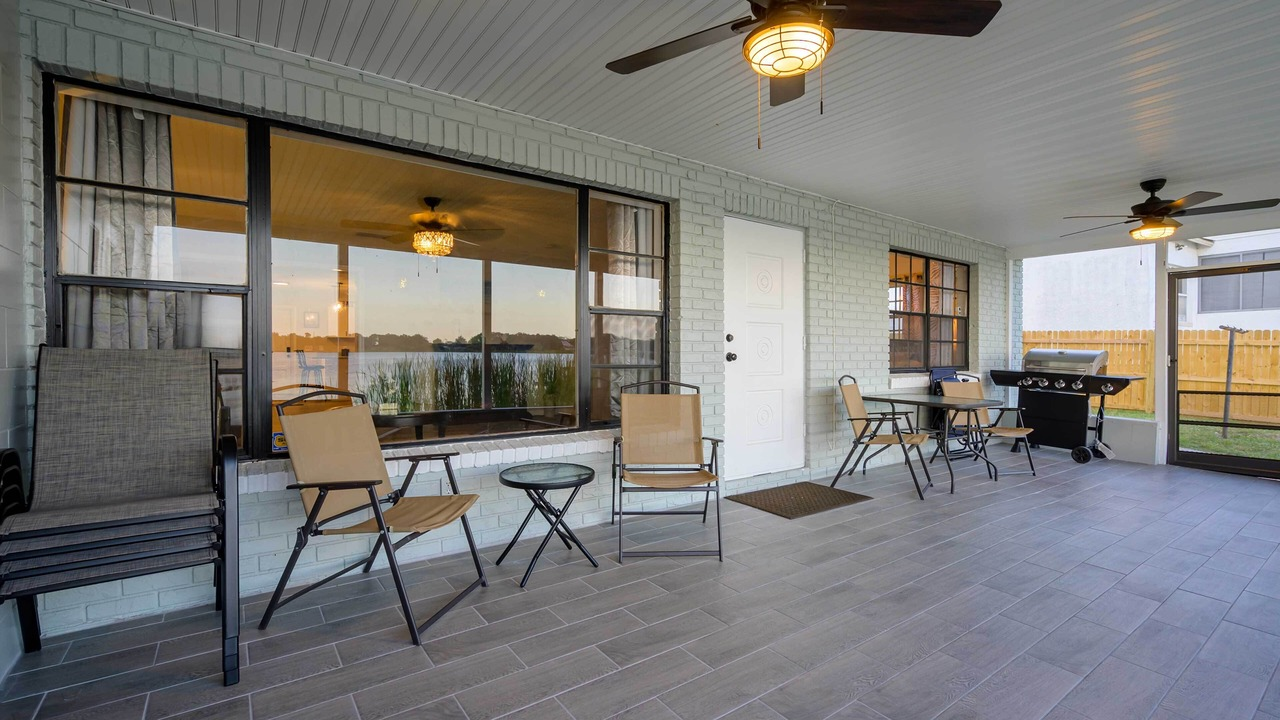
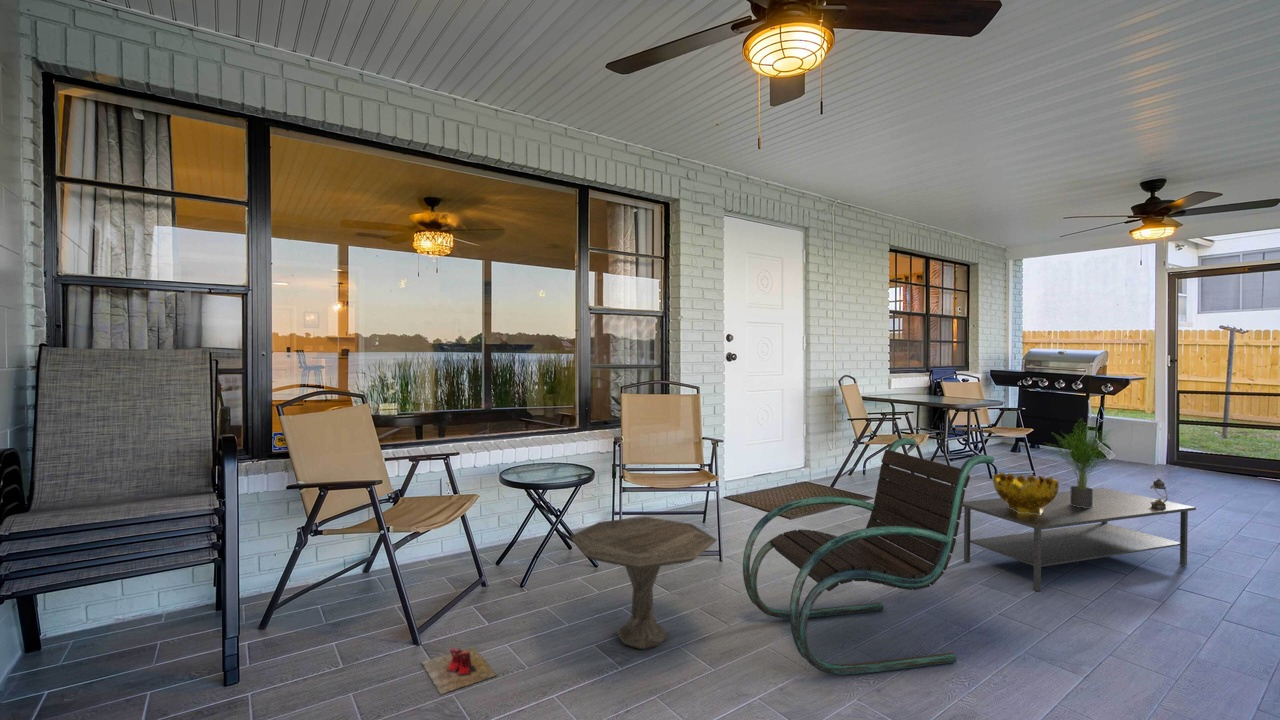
+ potted plant (1076, 460)
+ lounge chair (860, 544)
+ coffee table (1074, 534)
+ side table (642, 584)
+ decorative bowl (1024, 492)
+ lantern (1159, 487)
+ slippers (458, 658)
